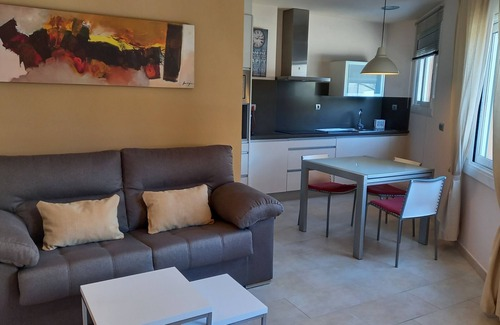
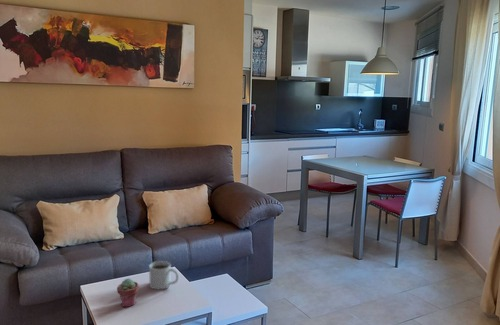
+ mug (164, 275)
+ potted succulent (128, 291)
